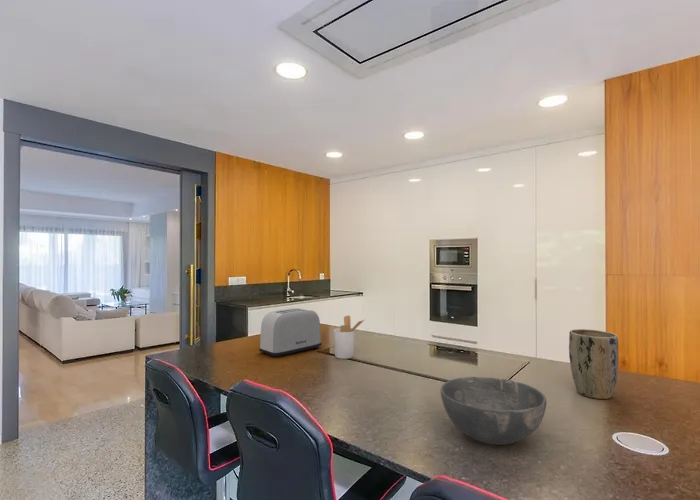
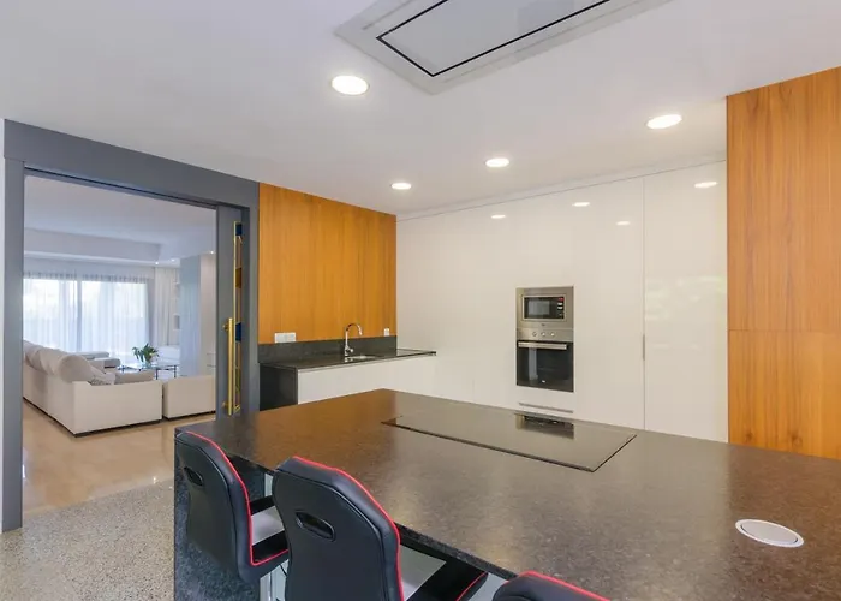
- utensil holder (349, 337)
- plant pot (593, 363)
- toaster (292, 330)
- bowl (491, 412)
